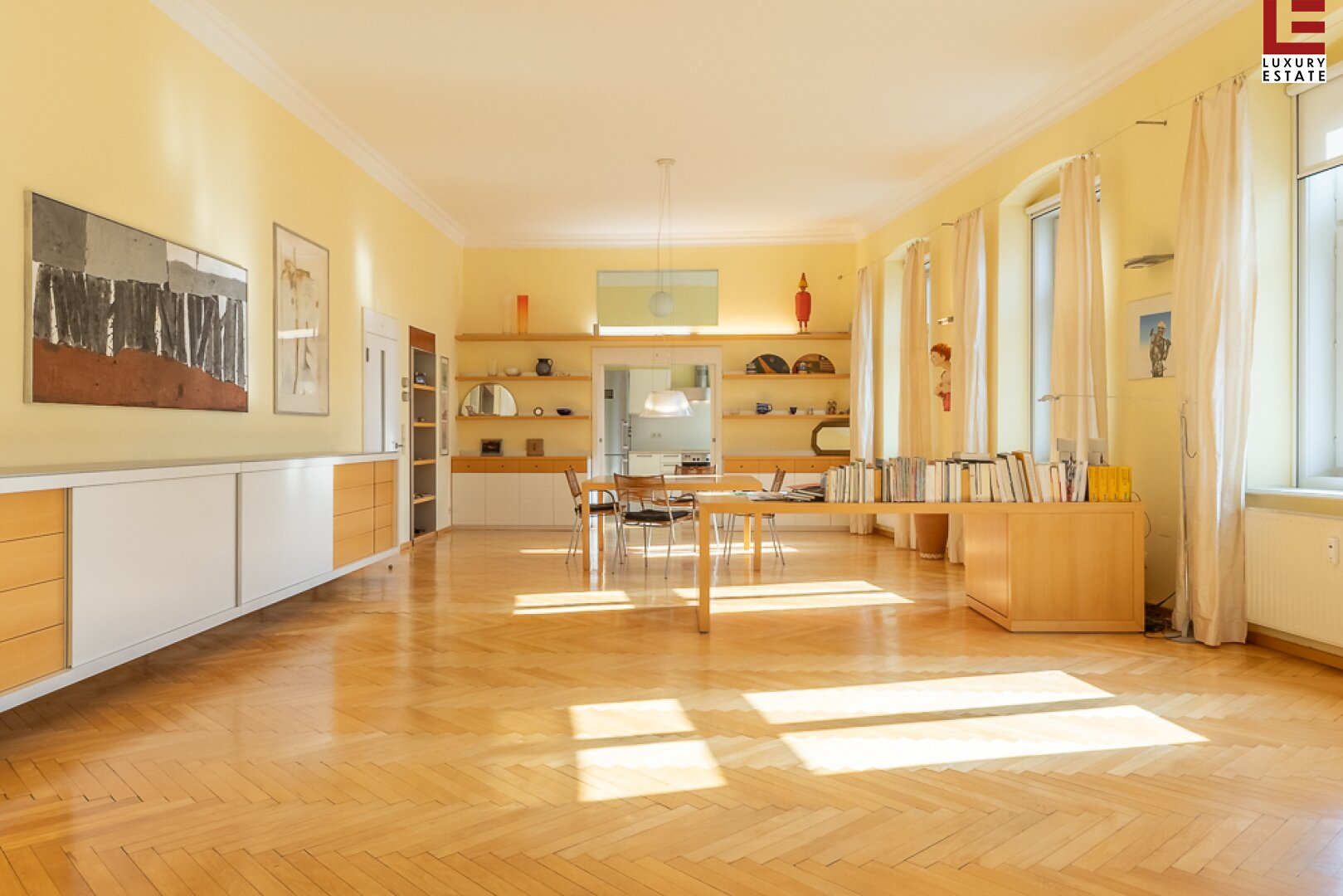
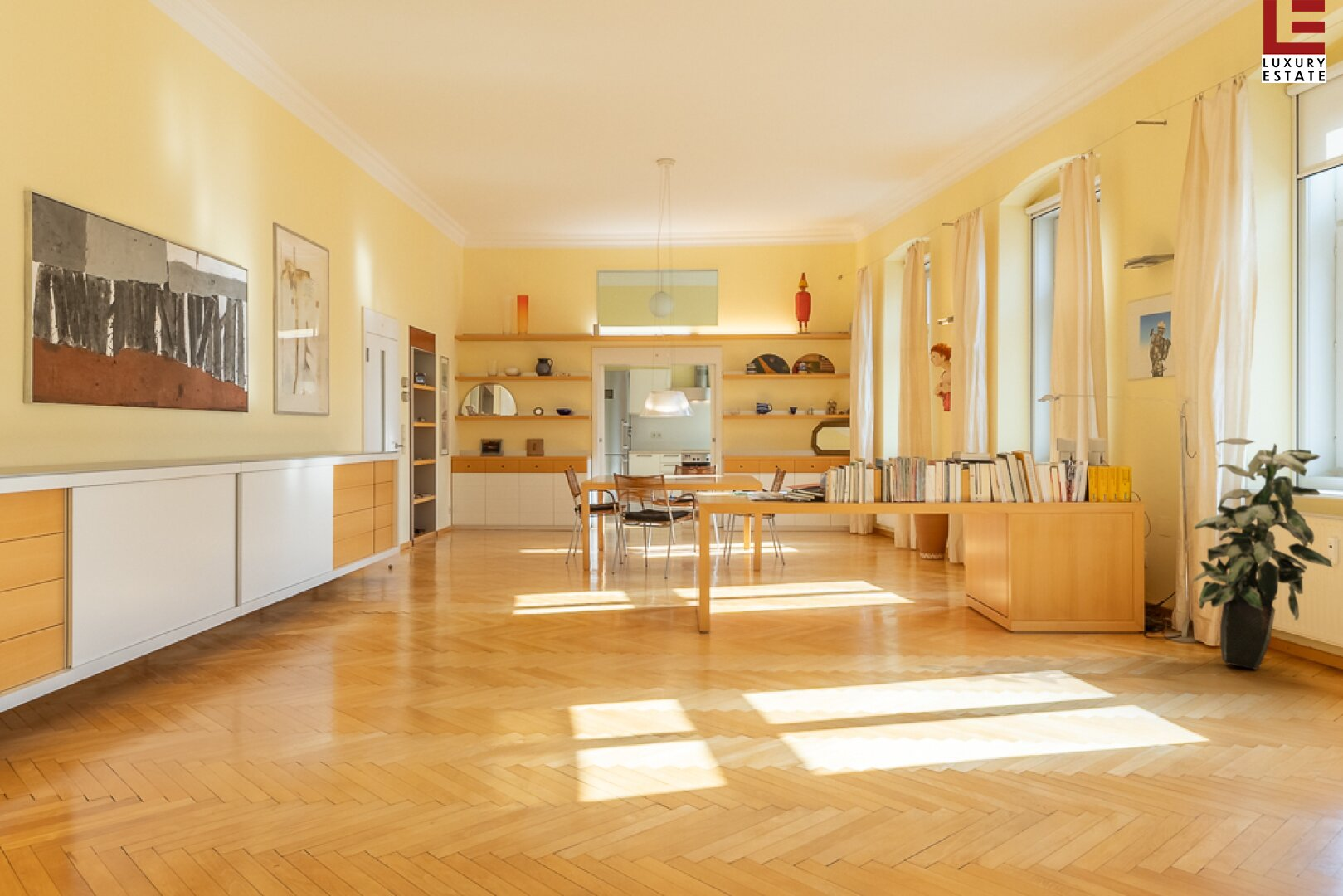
+ indoor plant (1252, 552)
